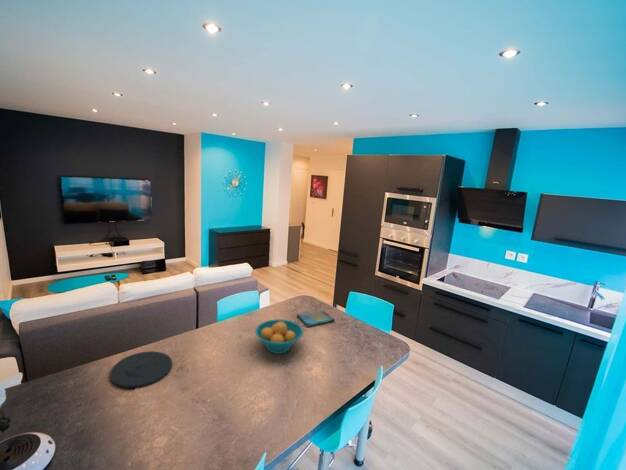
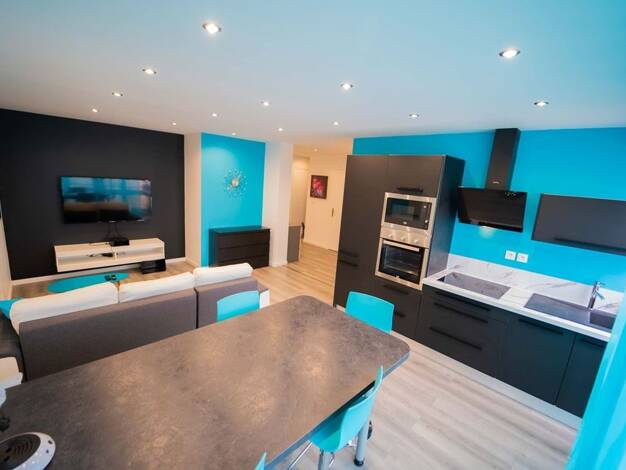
- plate (142, 366)
- dish towel (315, 317)
- fruit bowl (279, 335)
